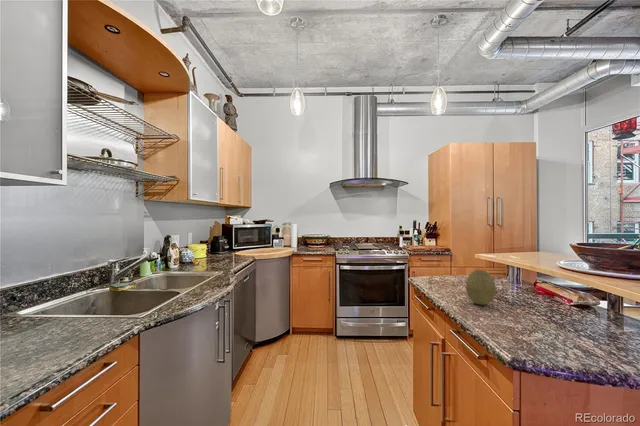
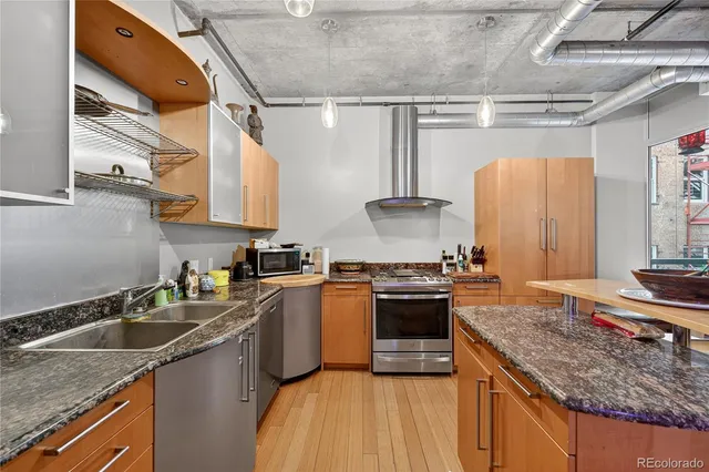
- fruit (480, 286)
